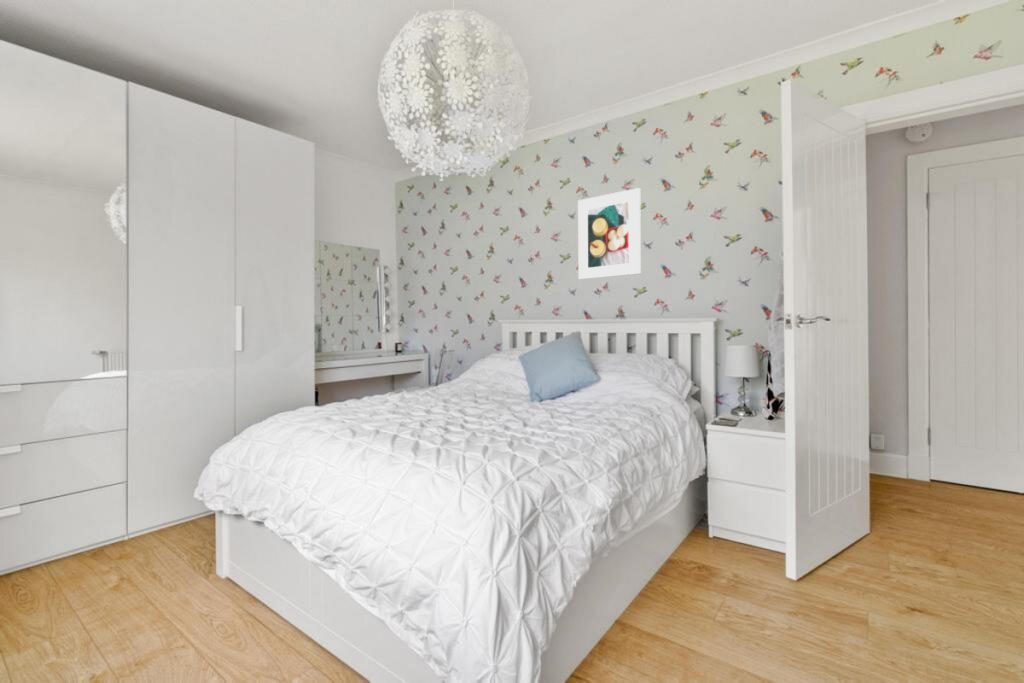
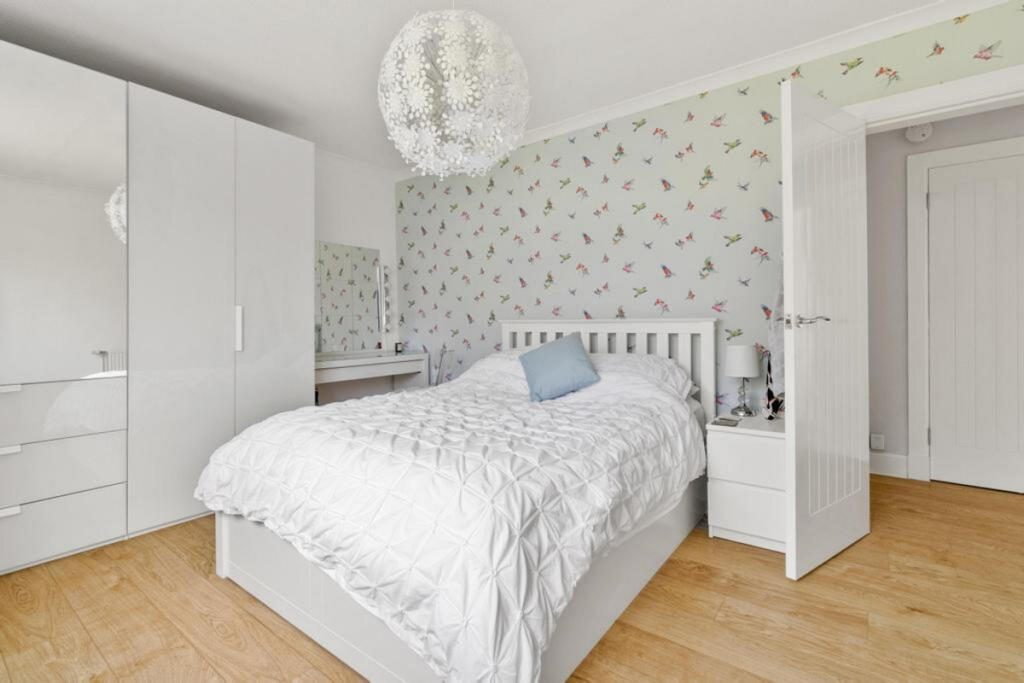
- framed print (608, 235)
